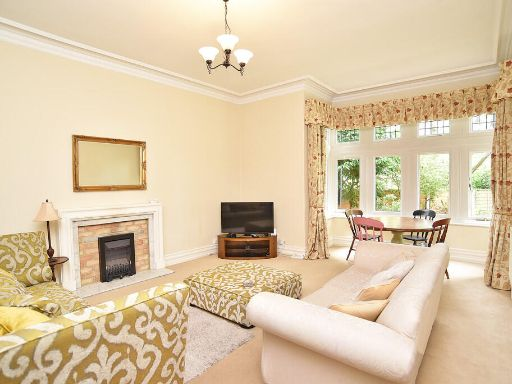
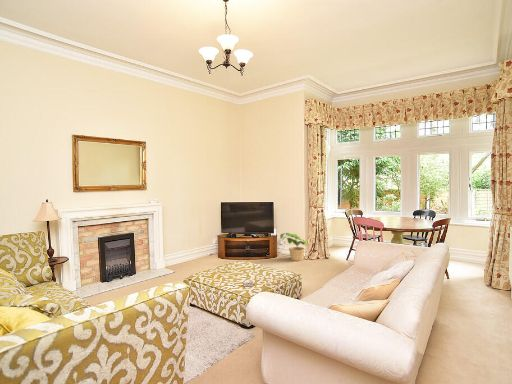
+ potted plant (291, 247)
